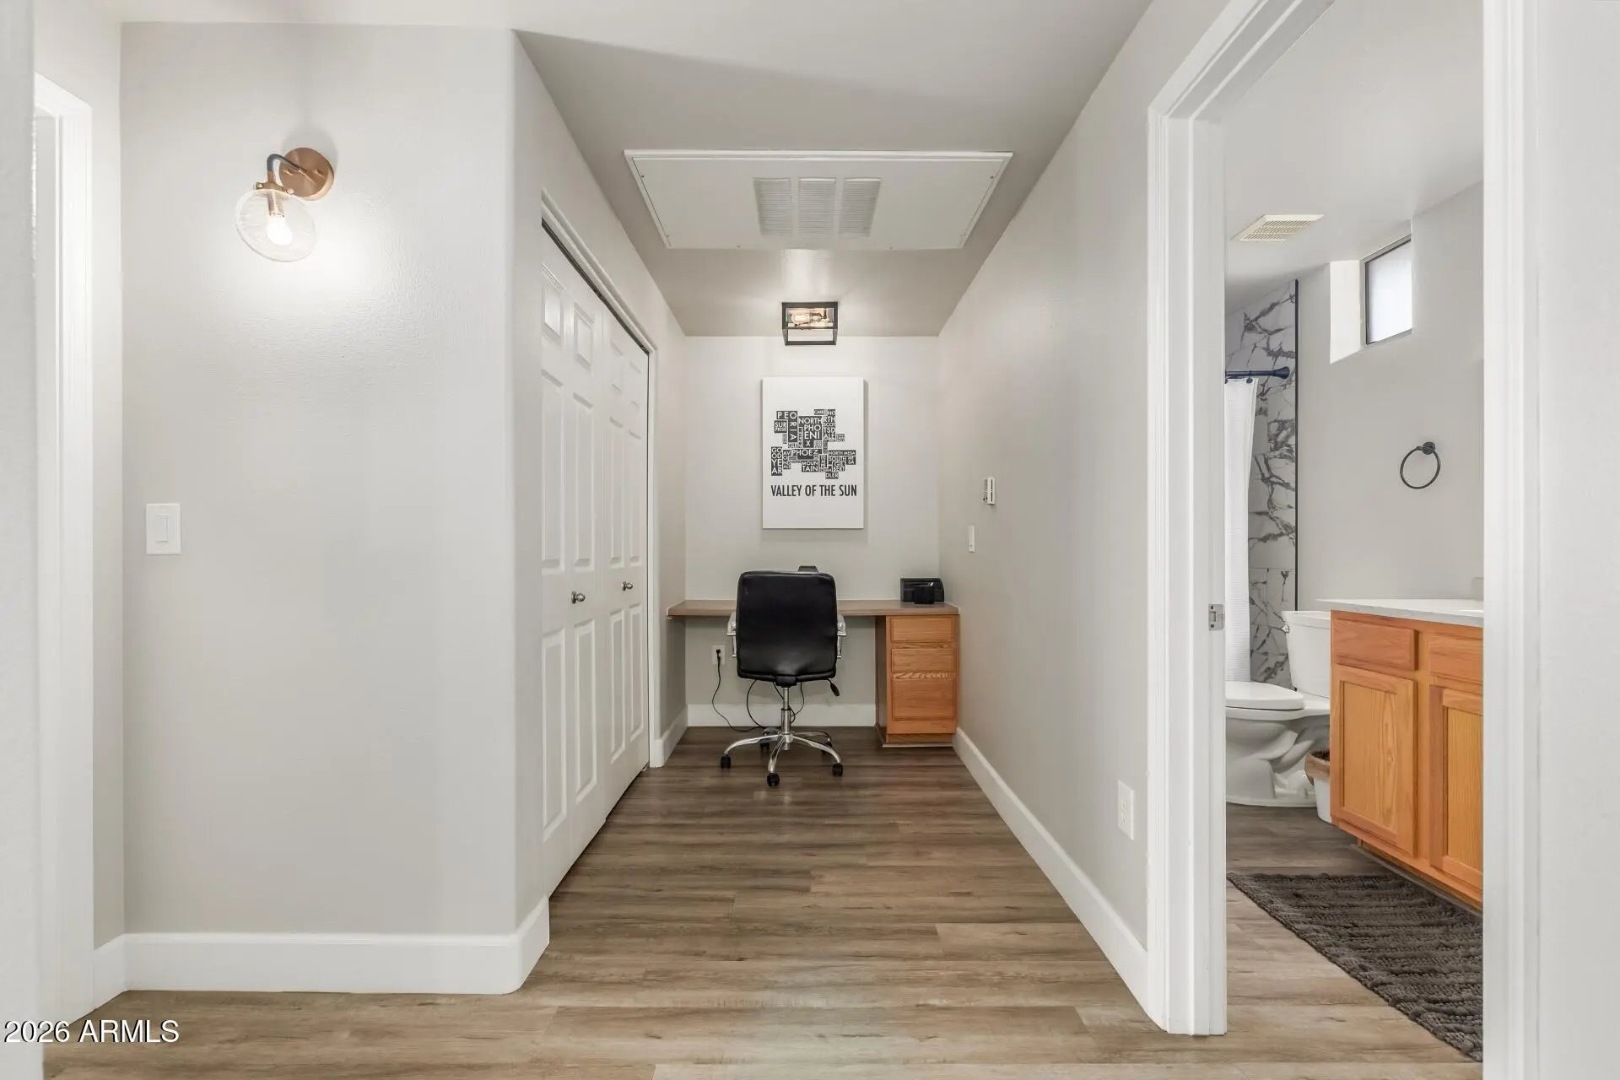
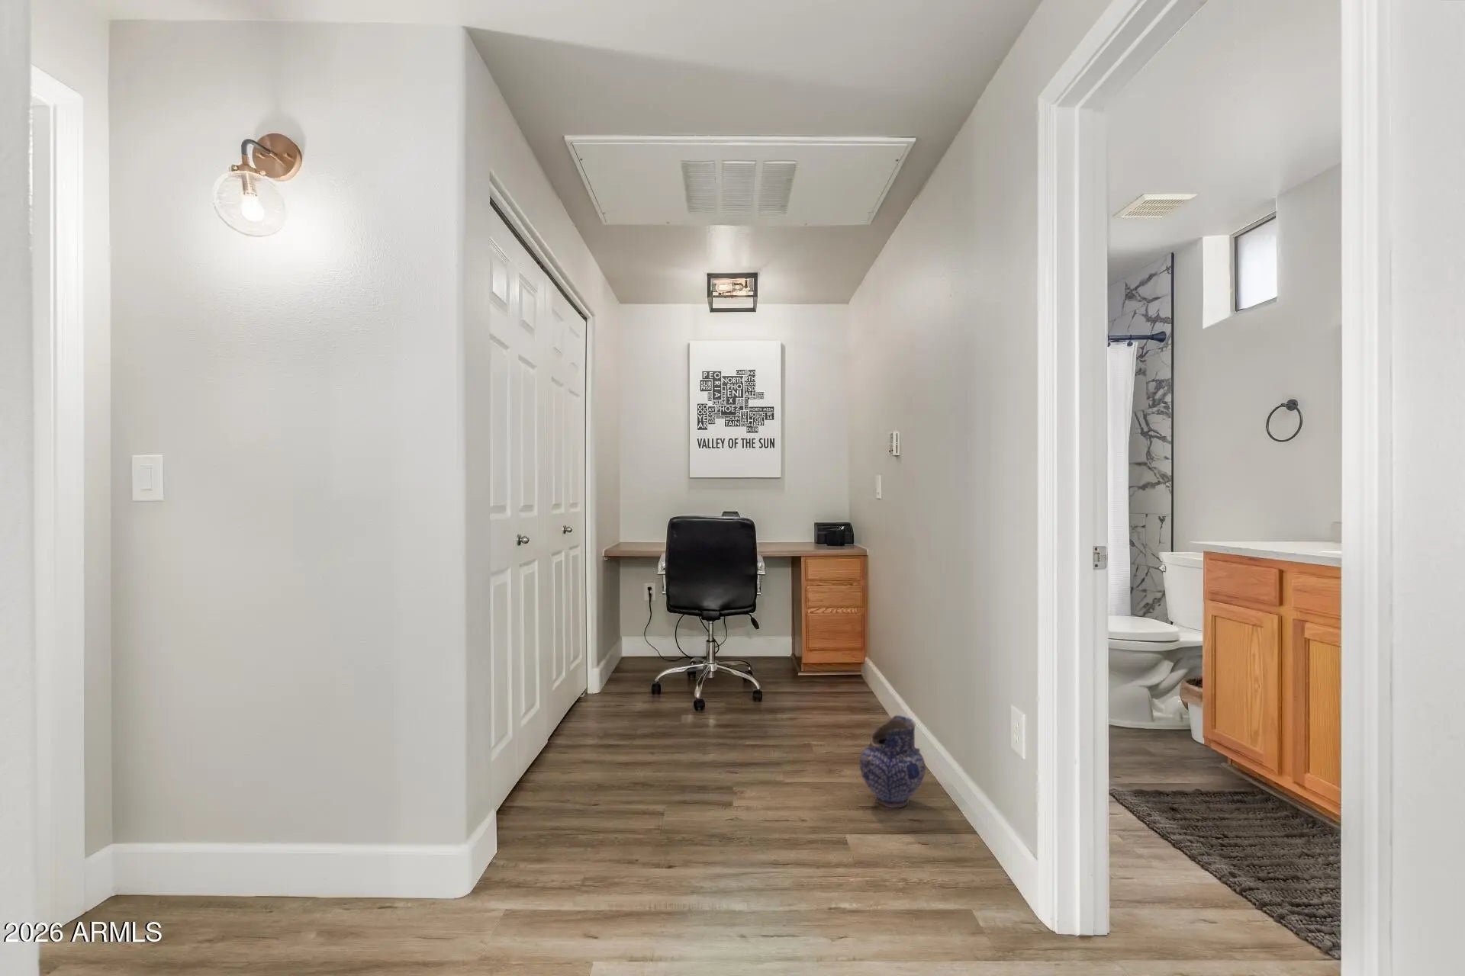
+ pottery (892, 761)
